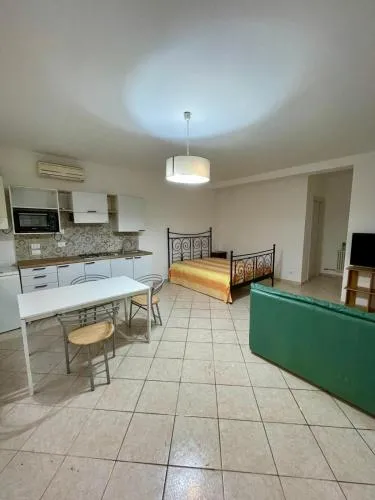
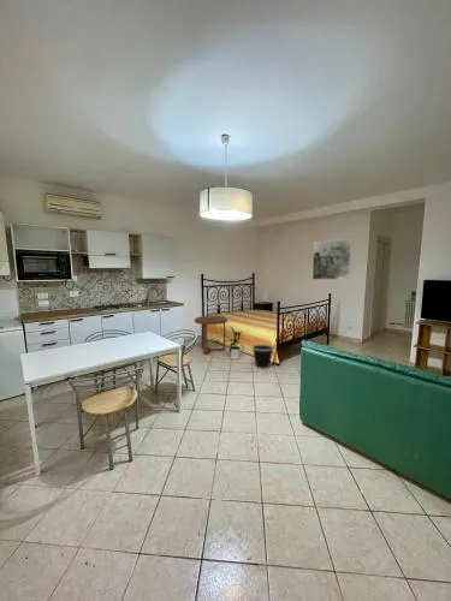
+ side table (206, 334)
+ wastebasket (262, 357)
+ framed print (331, 260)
+ house plant (233, 343)
